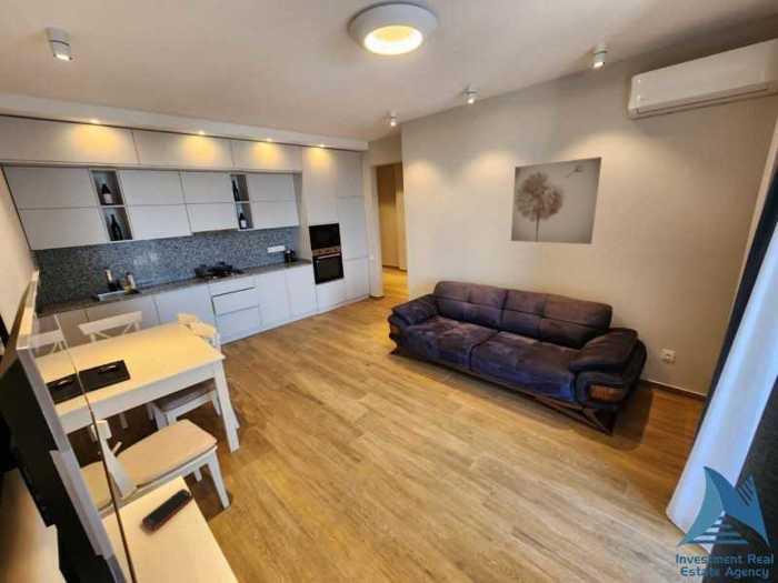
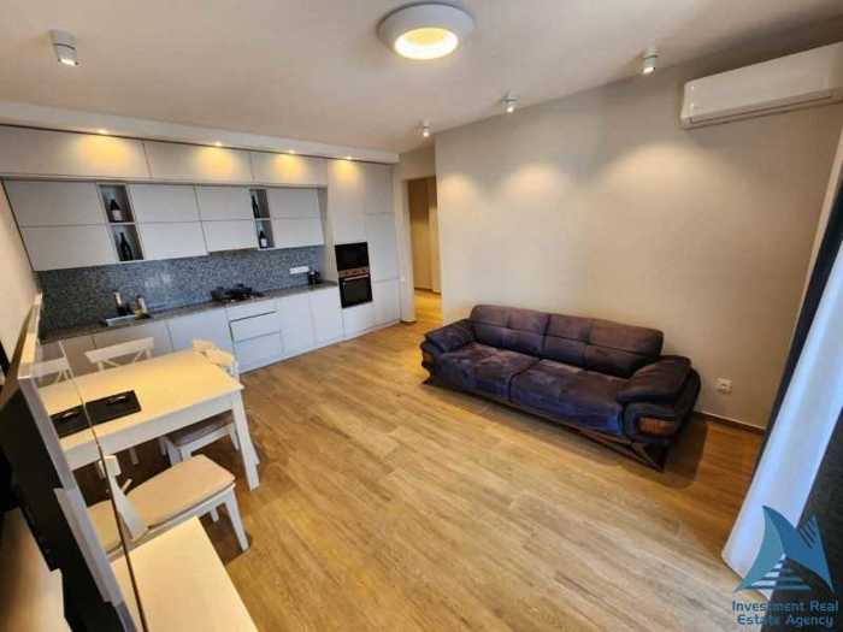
- wall art (551, 203)
- cell phone (169, 507)
